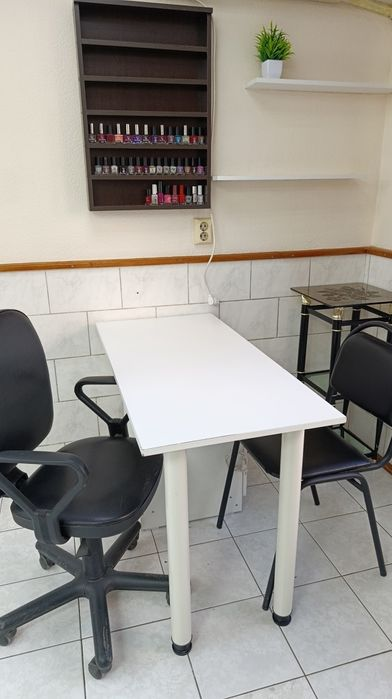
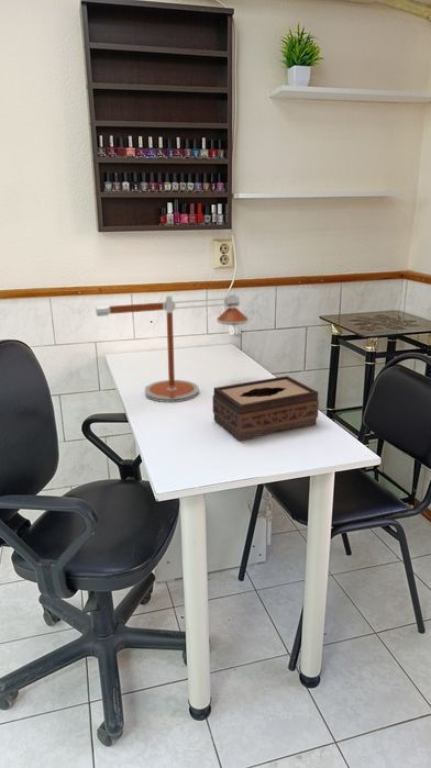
+ desk lamp (173, 345)
+ tissue box (264, 405)
